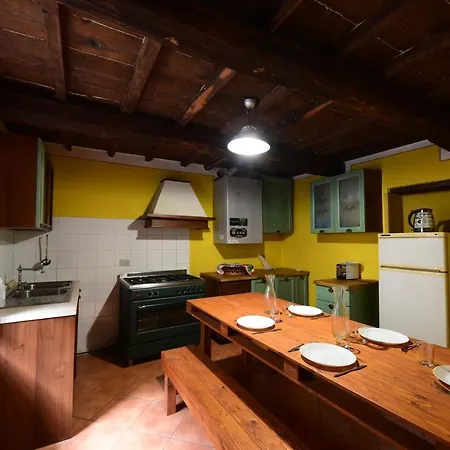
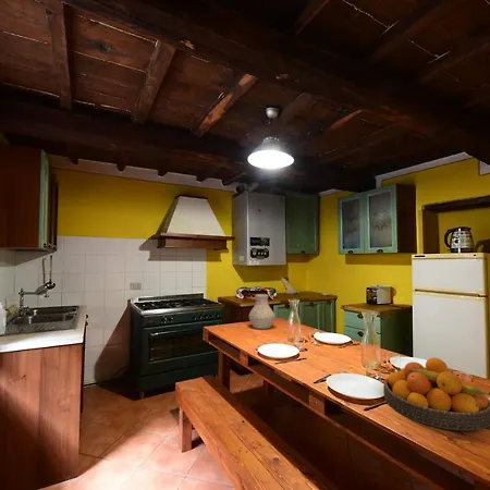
+ fruit bowl (432, 384)
+ vase (261, 310)
